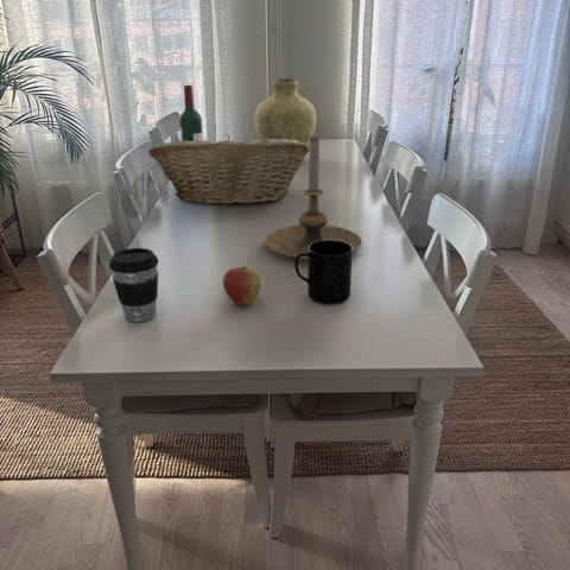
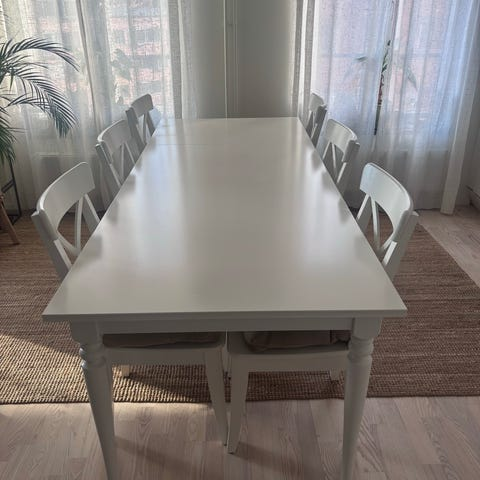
- candle holder (314, 192)
- coffee cup (137, 285)
- fruit basket (230, 163)
- apple (241, 284)
- mug (322, 272)
- vase (285, 120)
- wine bottle (190, 128)
